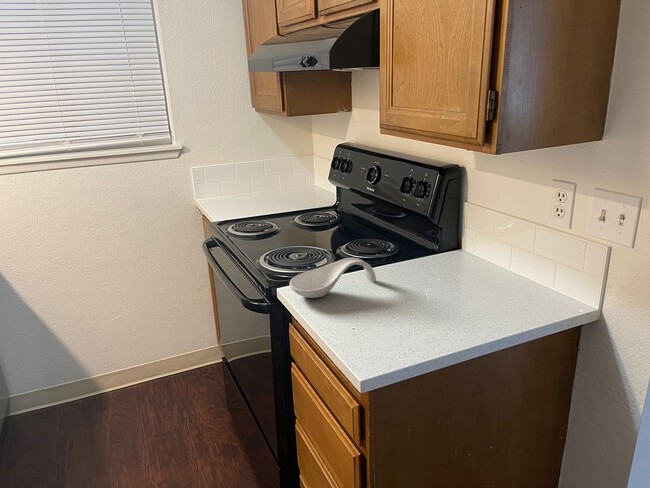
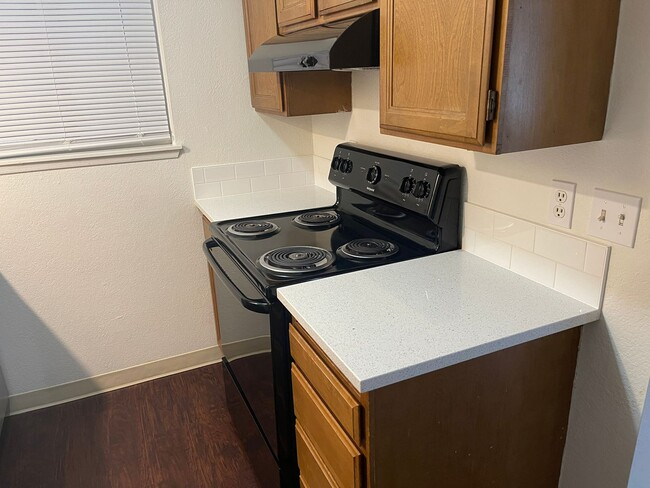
- spoon rest (333, 276)
